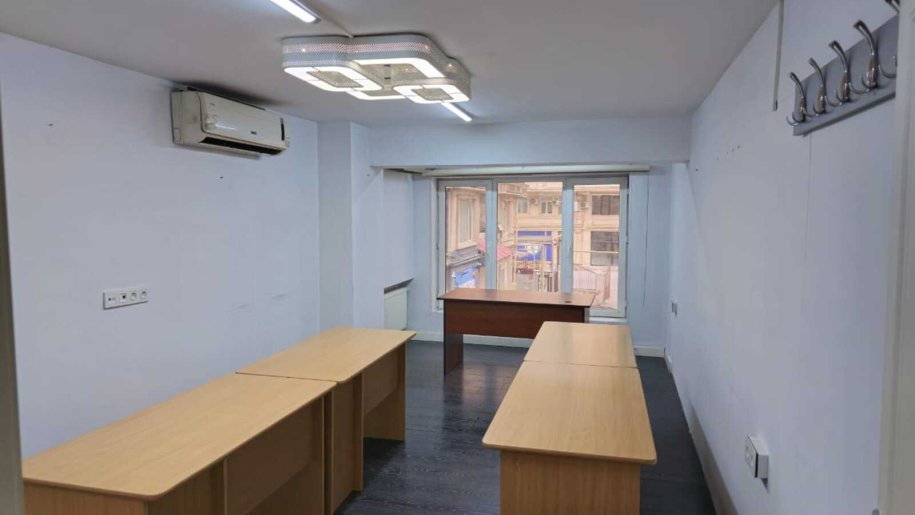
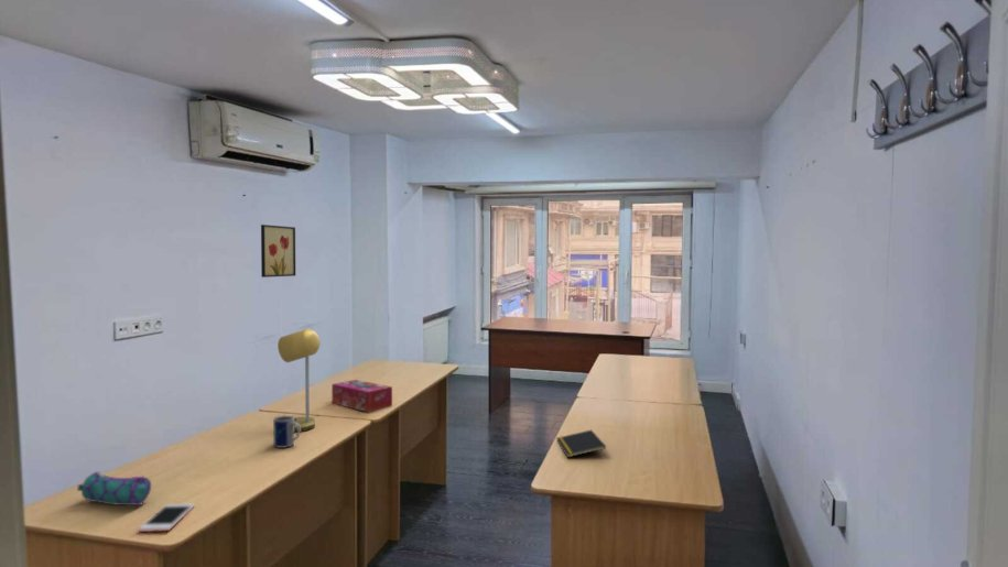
+ mug (288, 432)
+ desk lamp (305, 378)
+ tissue box (361, 394)
+ wall art (278, 251)
+ pencil case (116, 488)
+ notepad (579, 443)
+ cell phone (167, 516)
